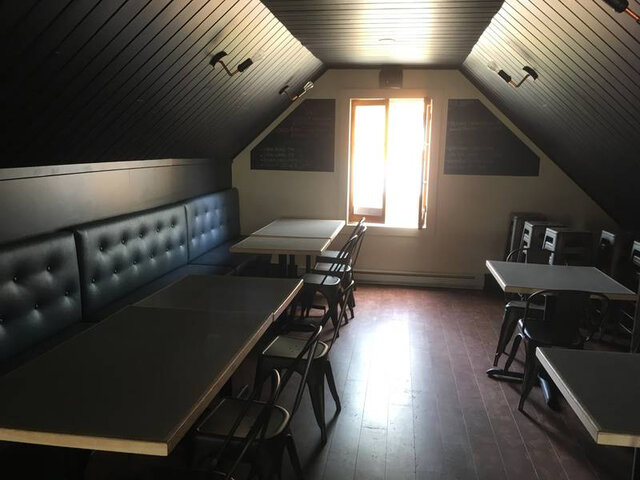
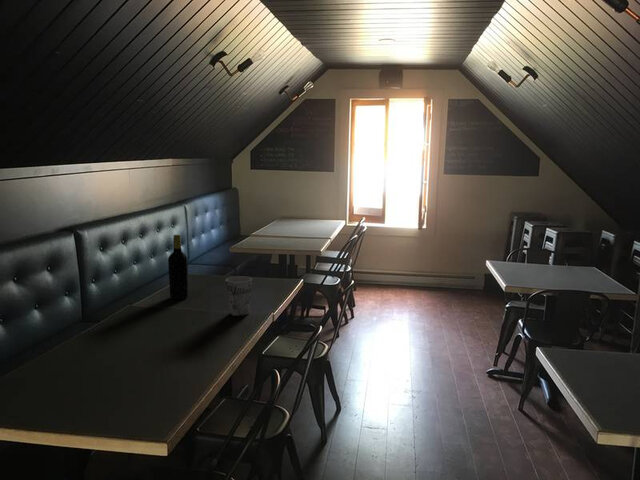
+ cup (239, 296)
+ bottle (178, 266)
